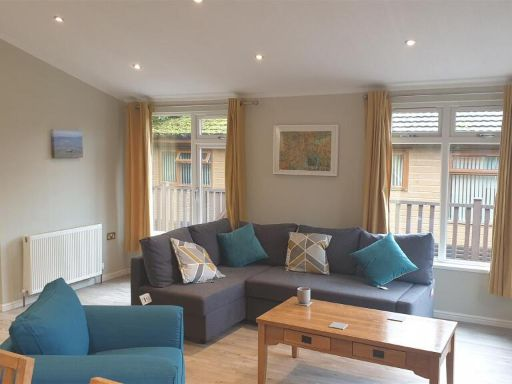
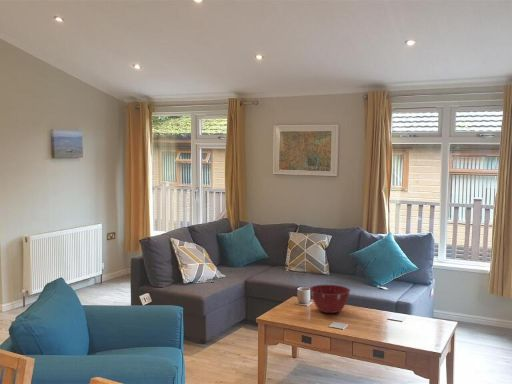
+ mixing bowl (329, 299)
